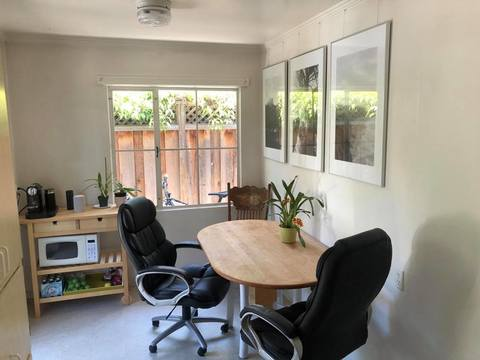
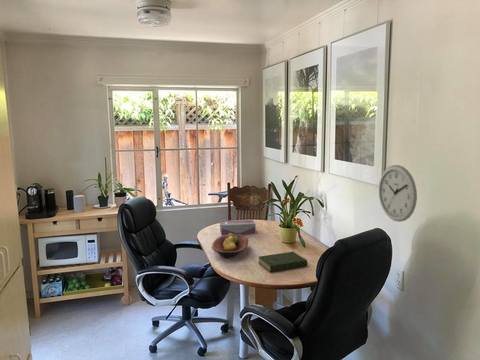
+ book (282, 261)
+ tissue box (237, 227)
+ fruit bowl (230, 243)
+ wall clock (395, 193)
